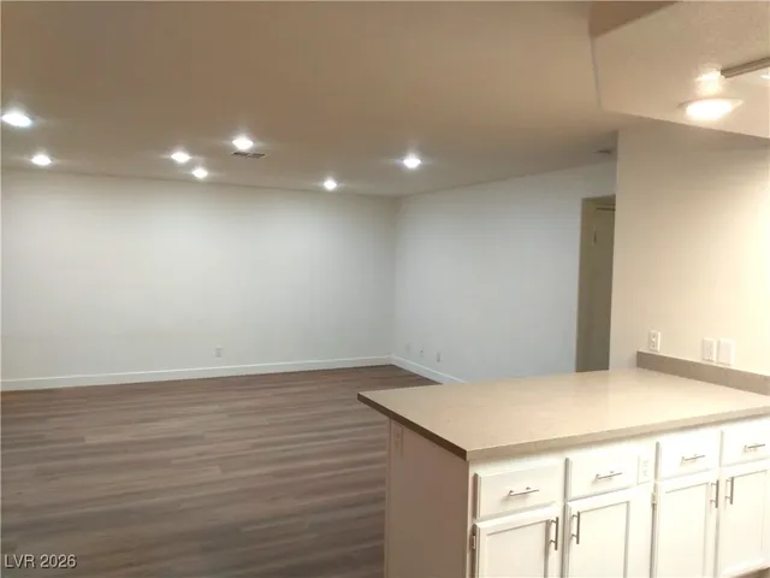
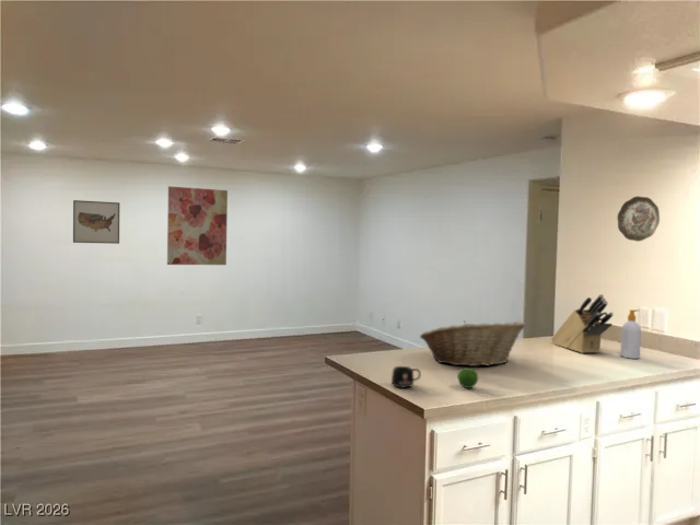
+ soap bottle (631, 332)
+ knife block (581, 320)
+ fruit basket (472, 338)
+ apple (467, 377)
+ wall art (96, 222)
+ wall art (198, 226)
+ mug (406, 376)
+ decorative plate (639, 219)
